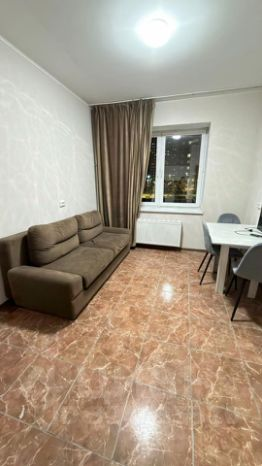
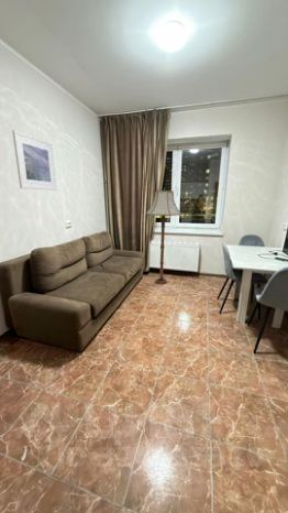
+ floor lamp (162, 237)
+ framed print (37, 164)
